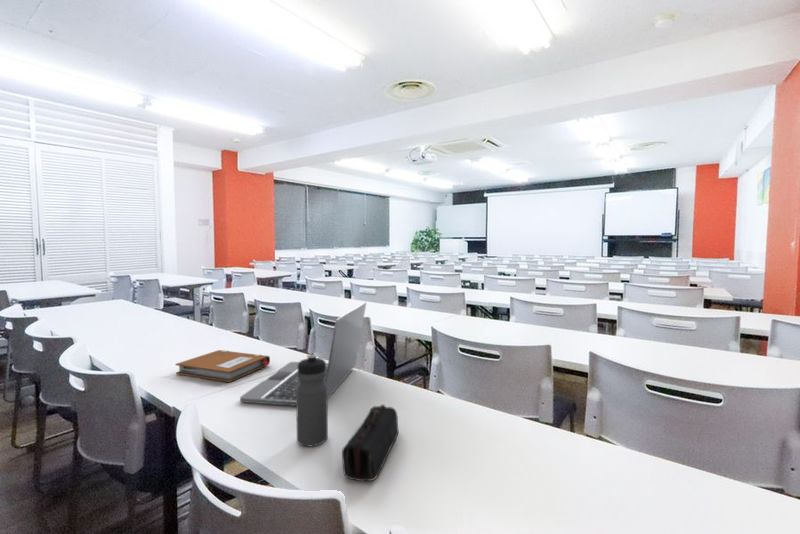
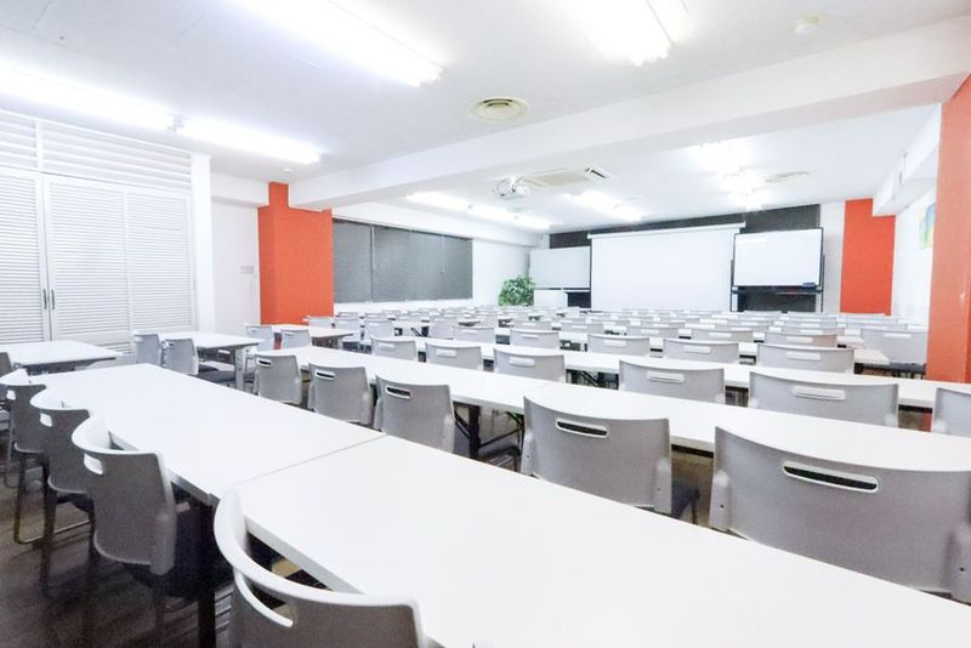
- laptop (298, 362)
- pencil case (372, 429)
- water bottle (312, 397)
- notebook (226, 364)
